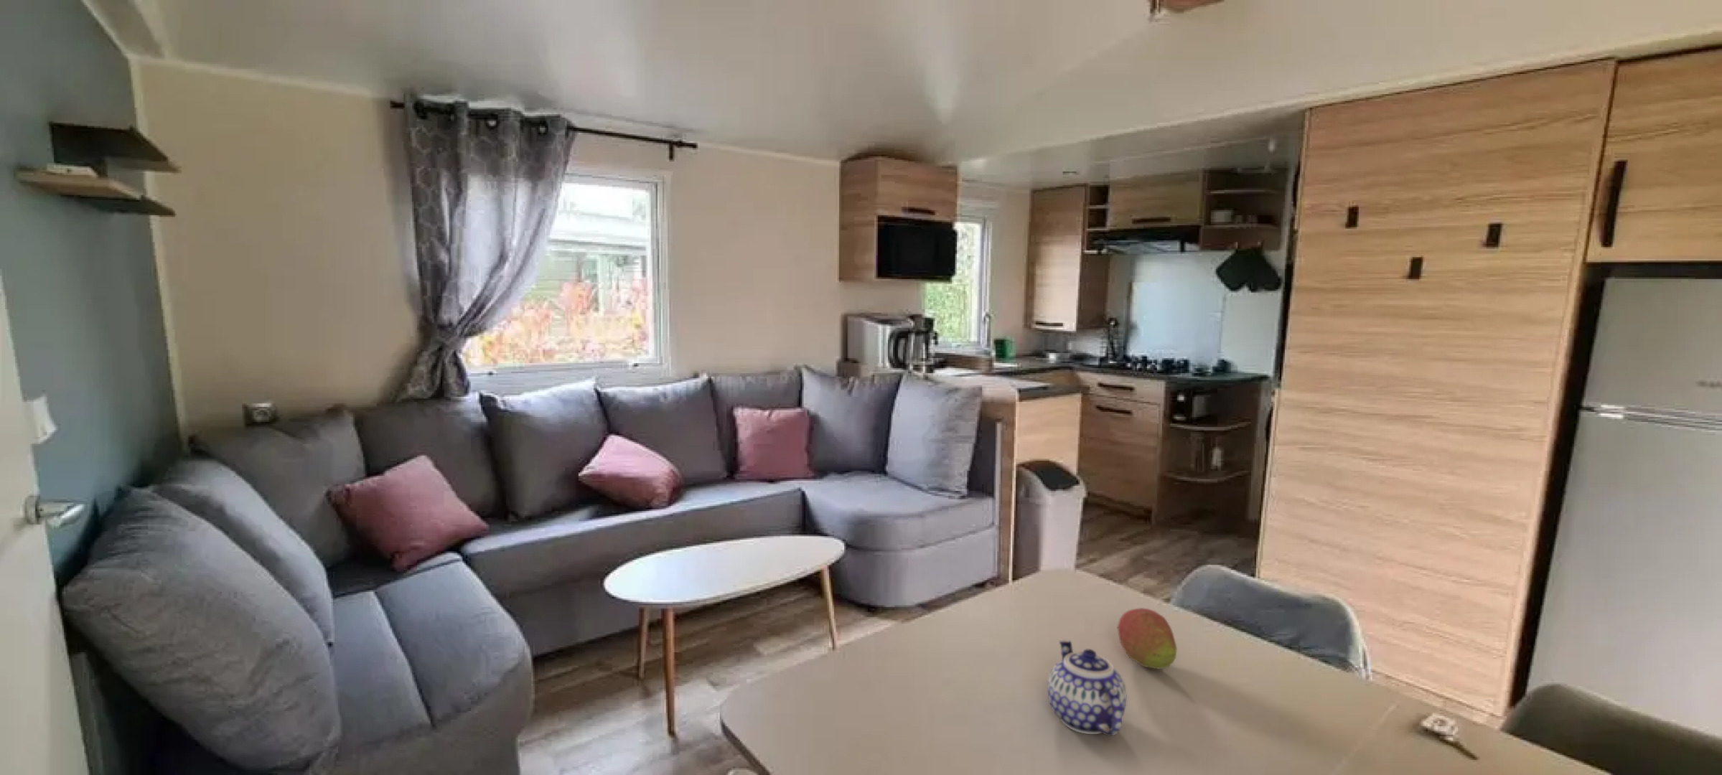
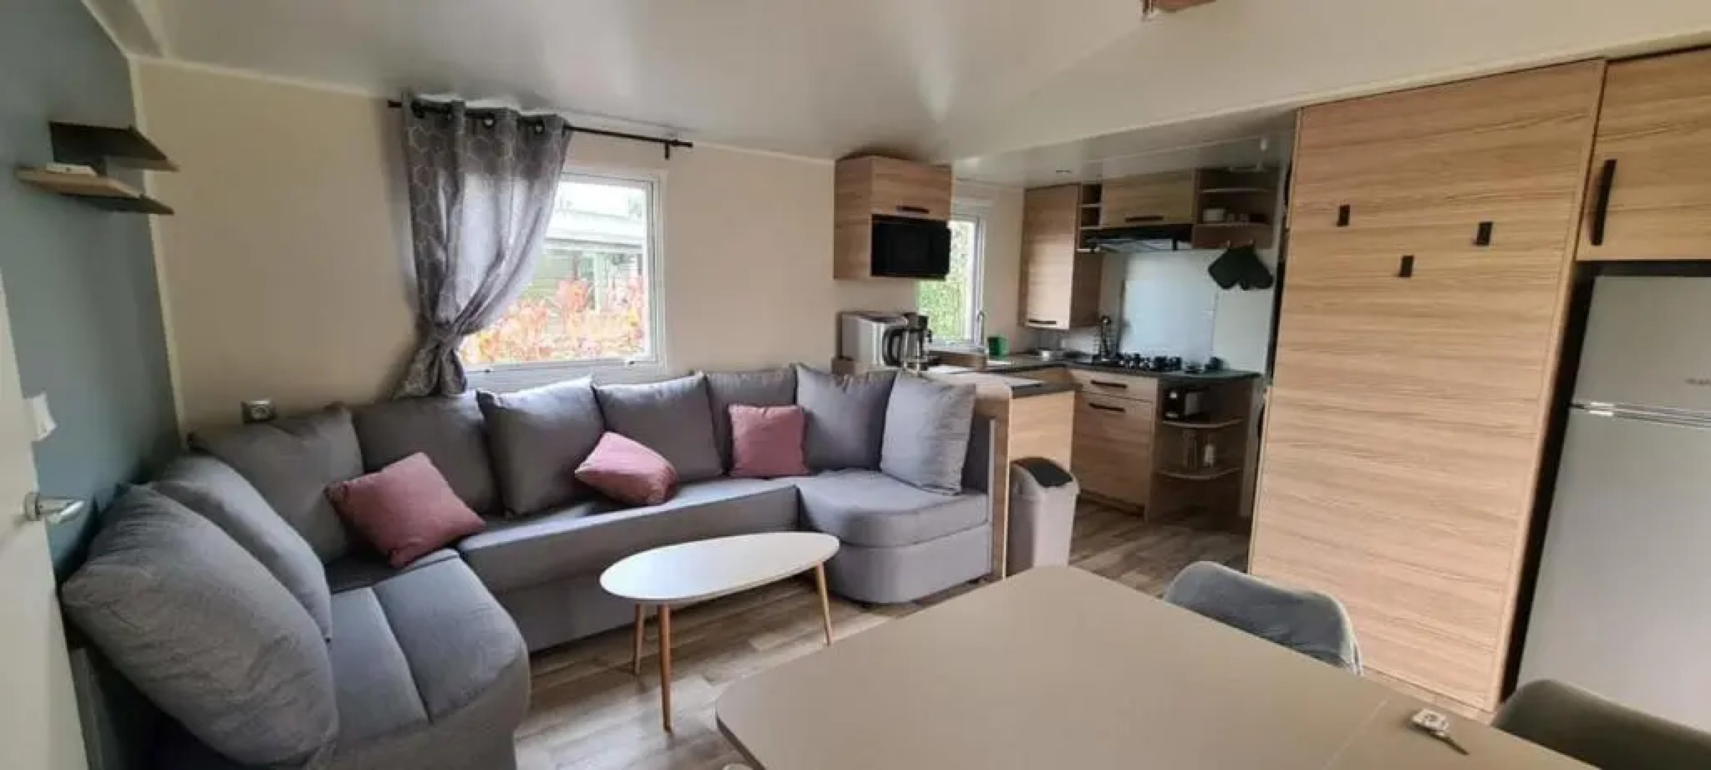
- fruit (1147, 638)
- teapot (1087, 685)
